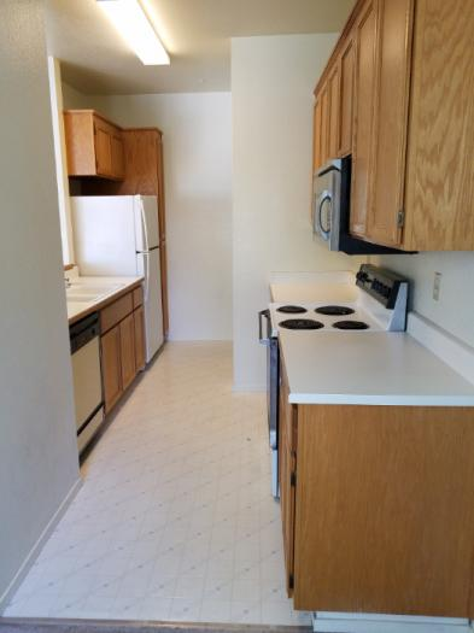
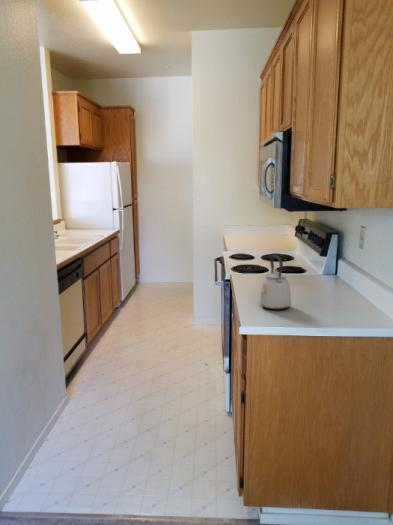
+ kettle (274, 280)
